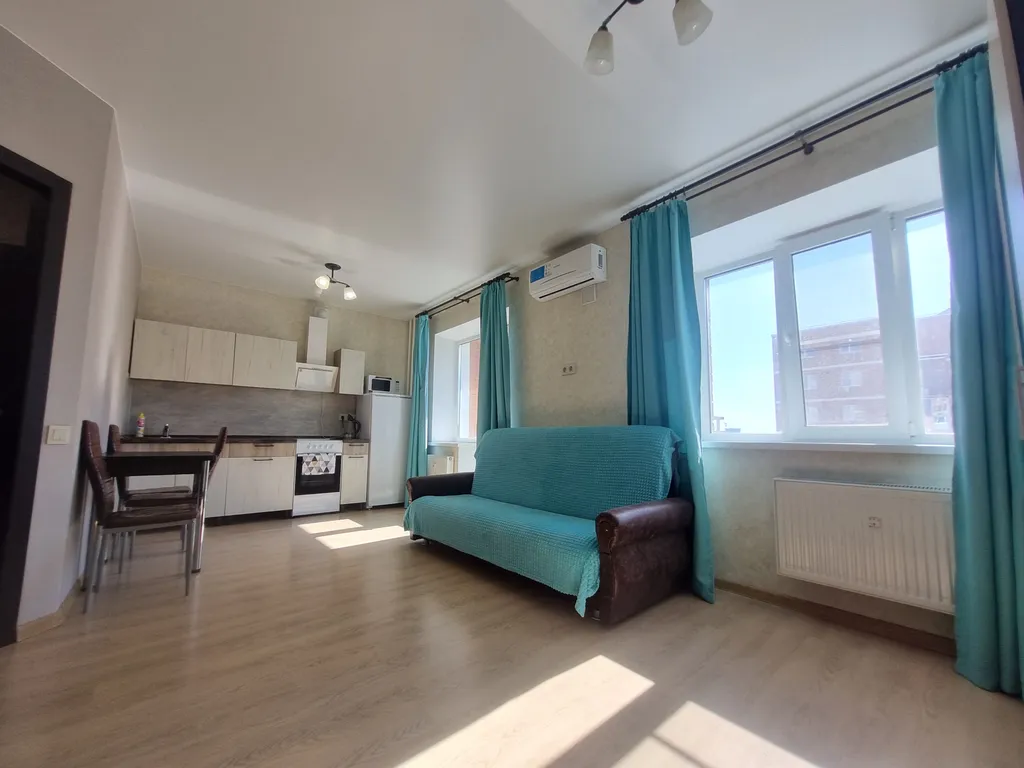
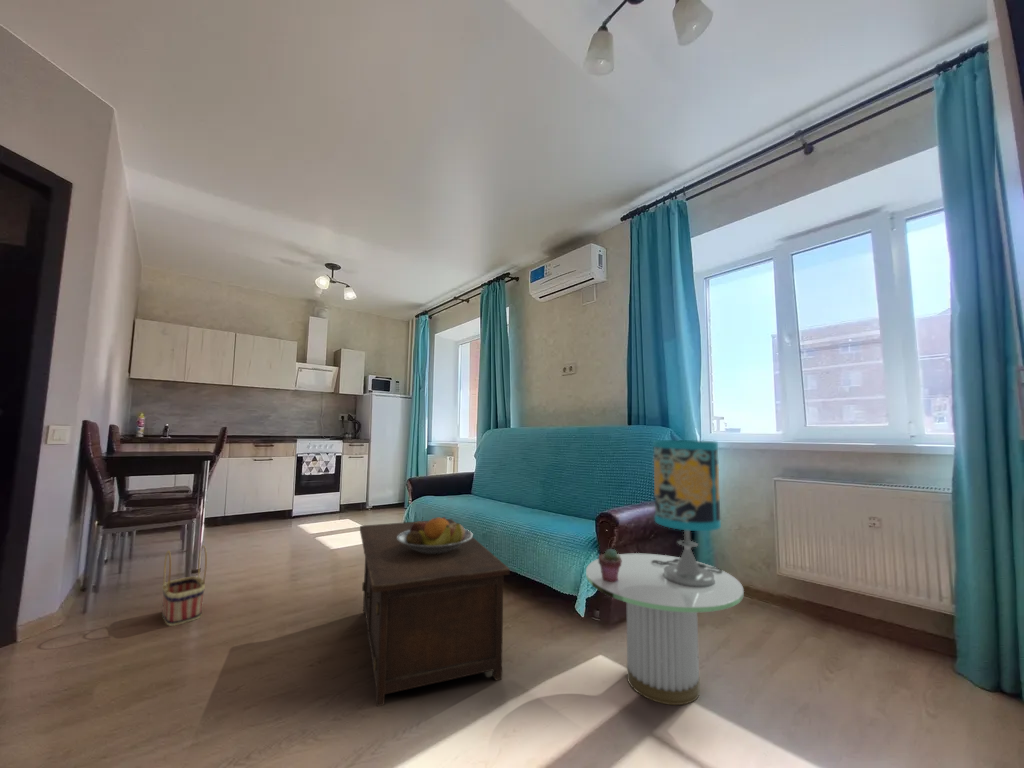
+ basket (184, 581)
+ table lamp (681, 505)
+ fruit bowl (435, 531)
+ side table (661, 628)
+ potted succulent (610, 563)
+ cabinet (420, 591)
